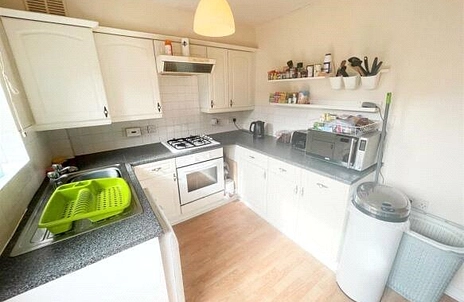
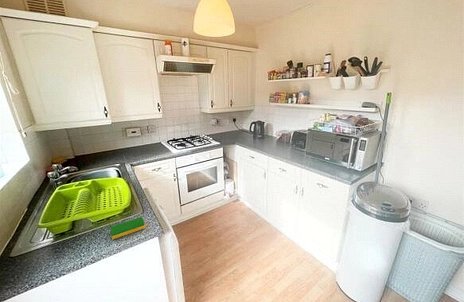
+ dish sponge (128, 227)
